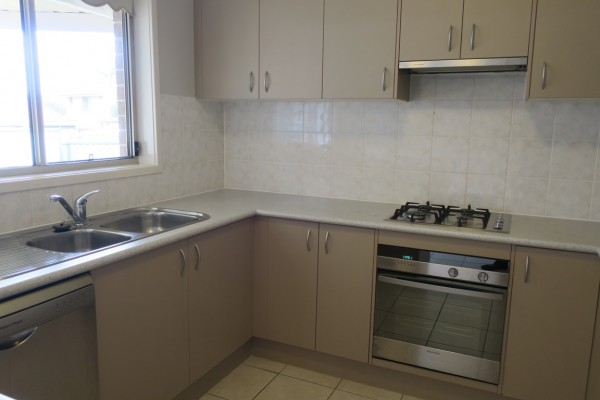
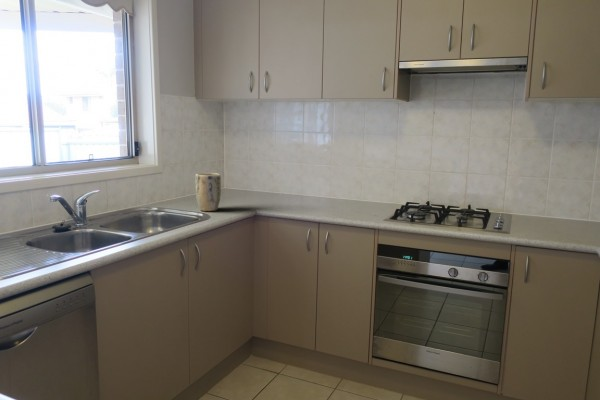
+ plant pot (208, 192)
